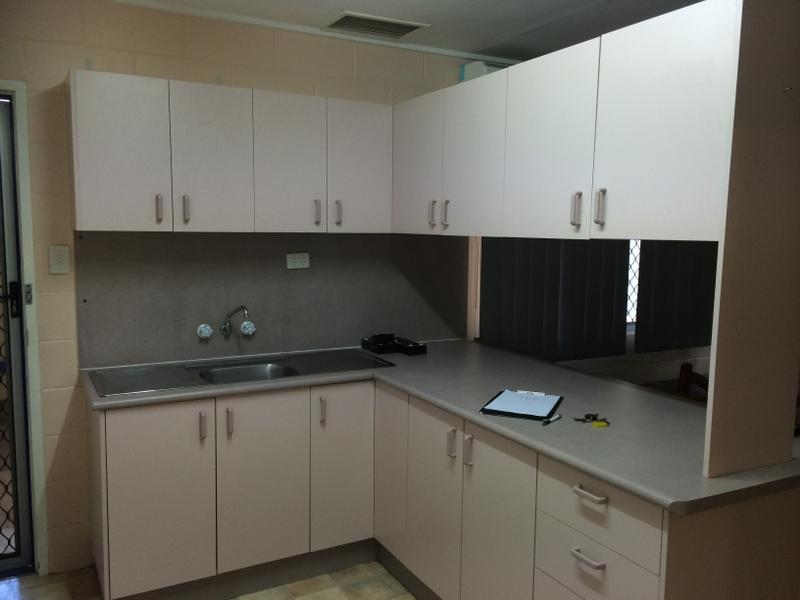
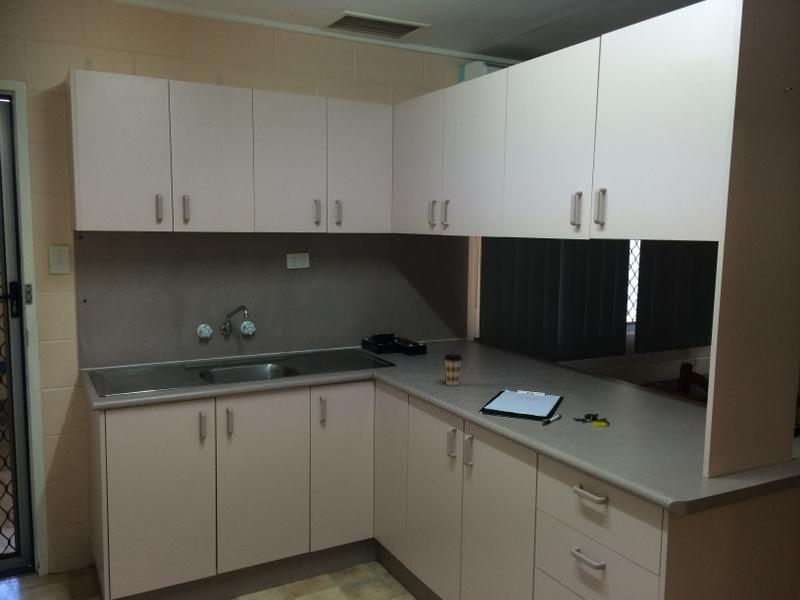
+ coffee cup (452, 369)
